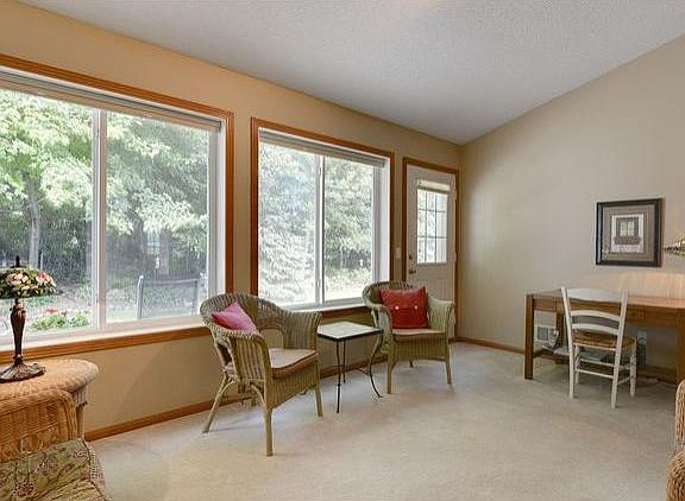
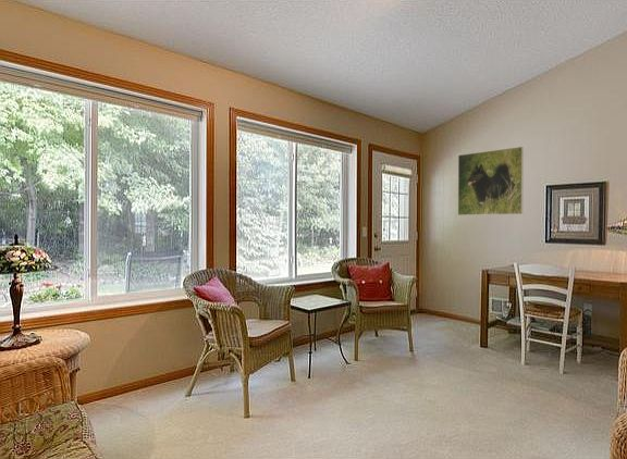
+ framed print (489, 183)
